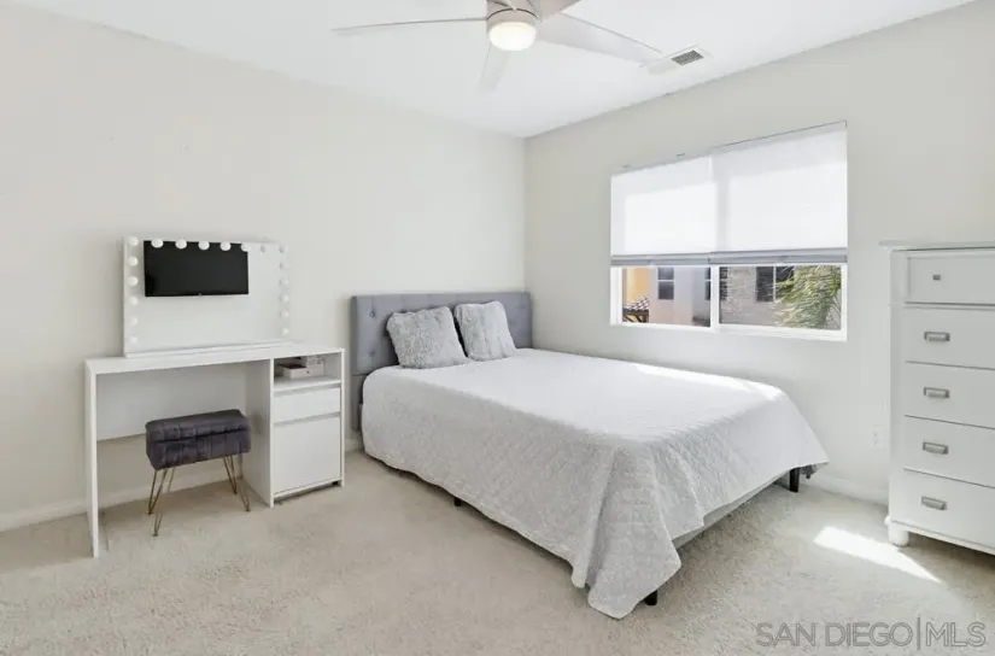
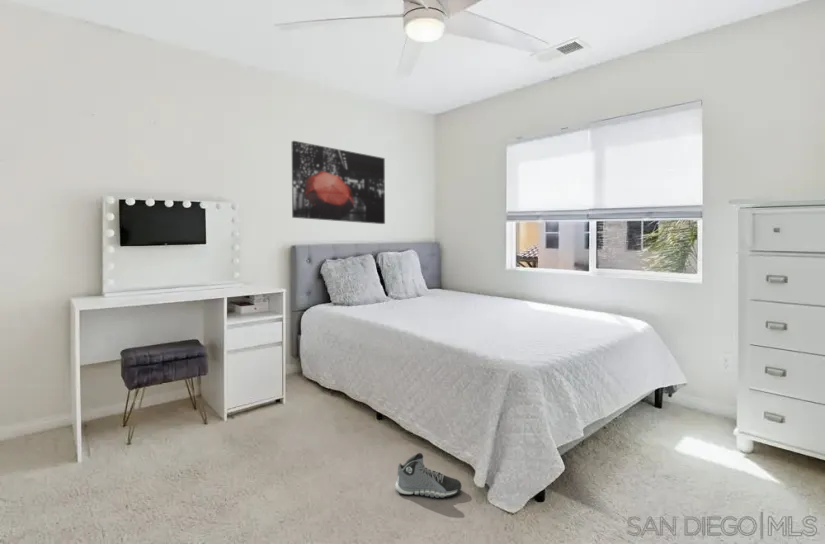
+ sneaker (428, 473)
+ wall art (341, 185)
